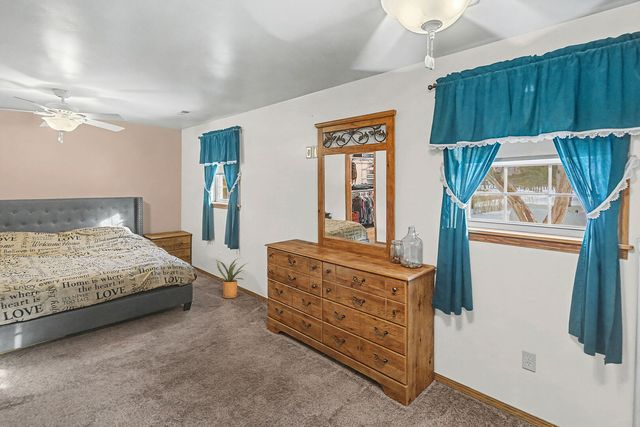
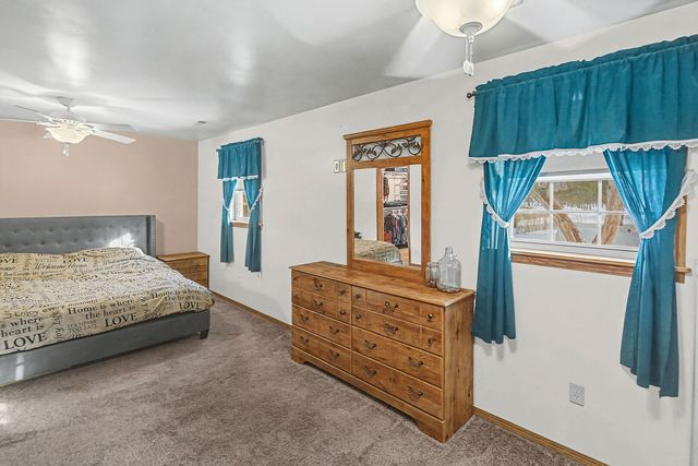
- house plant (231, 276)
